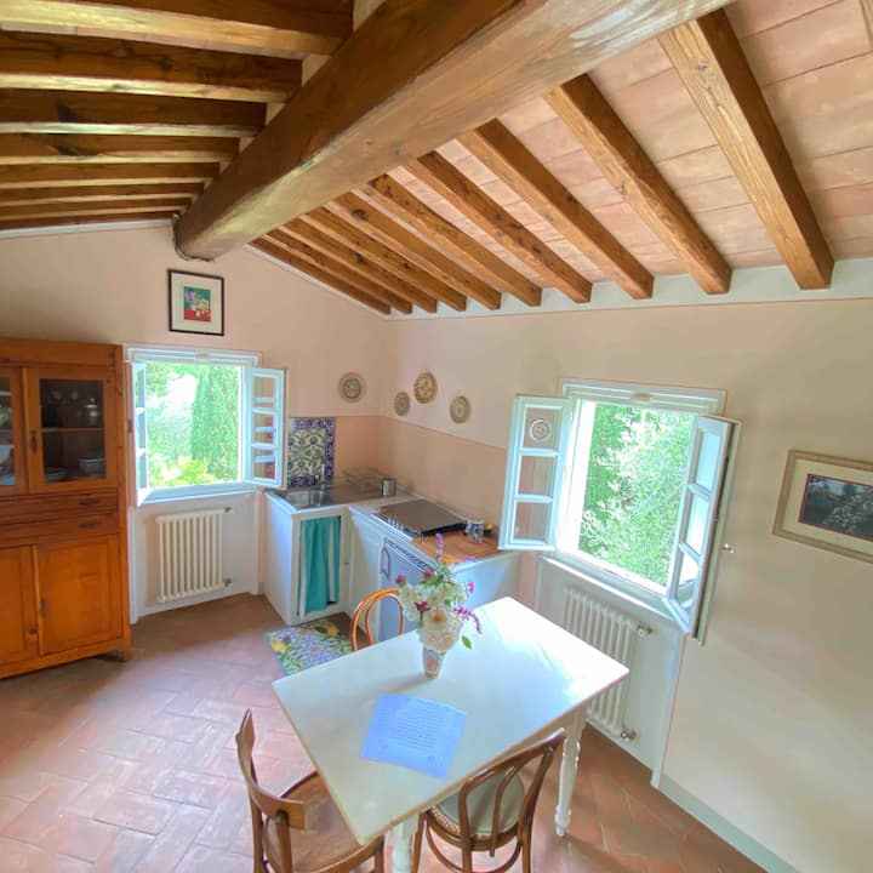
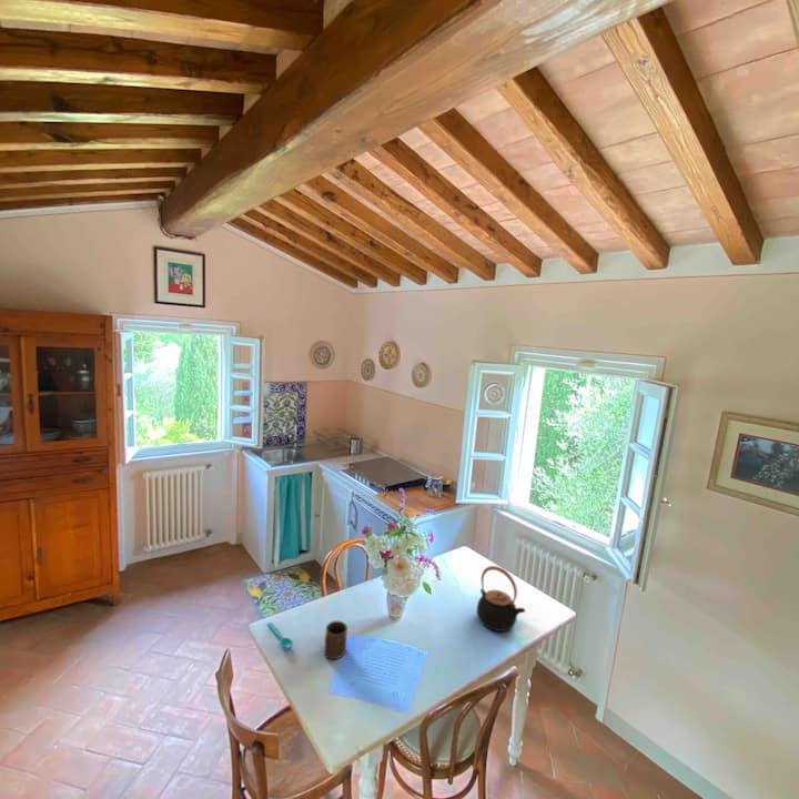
+ teapot (502, 597)
+ spoon (279, 634)
+ cup (335, 639)
